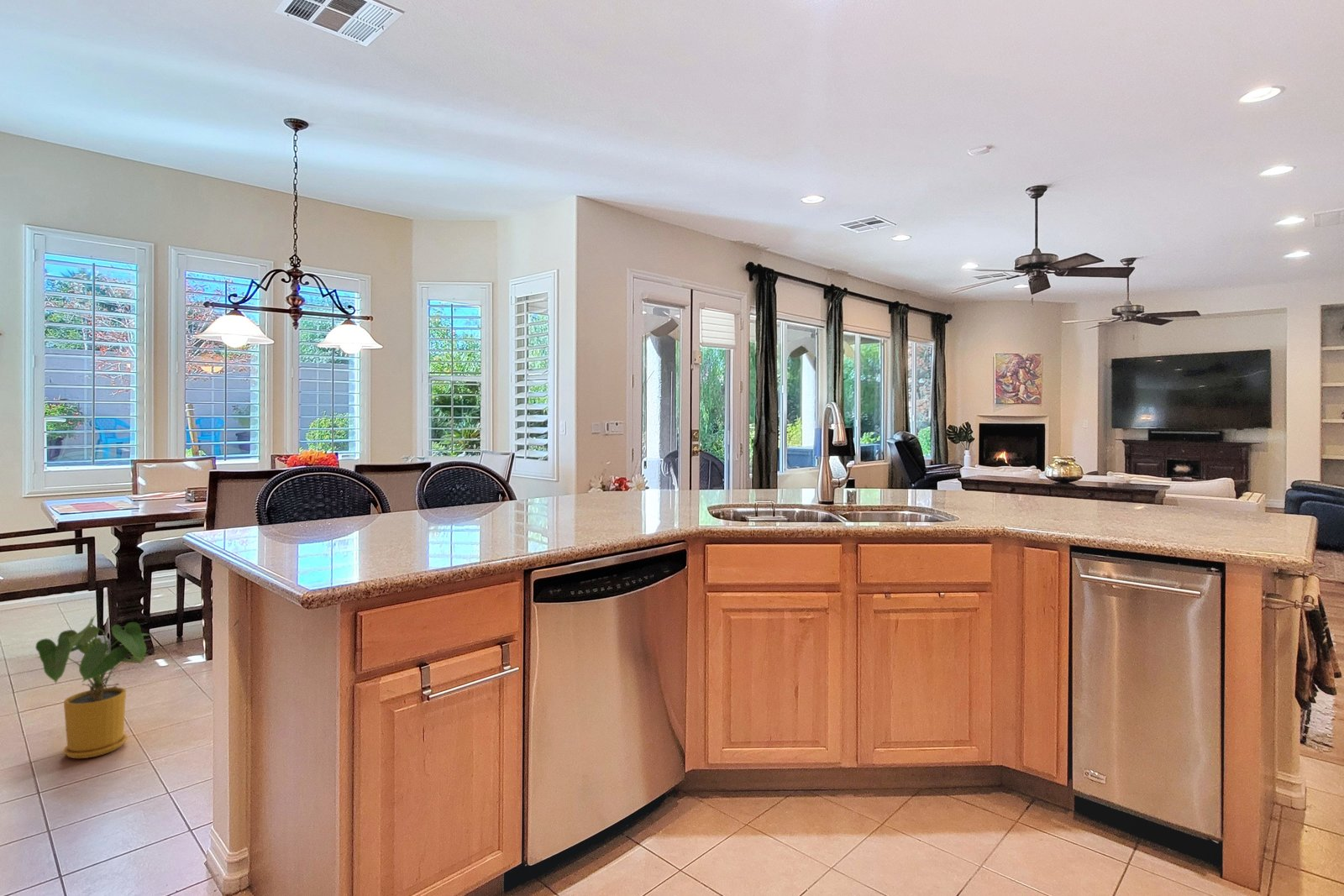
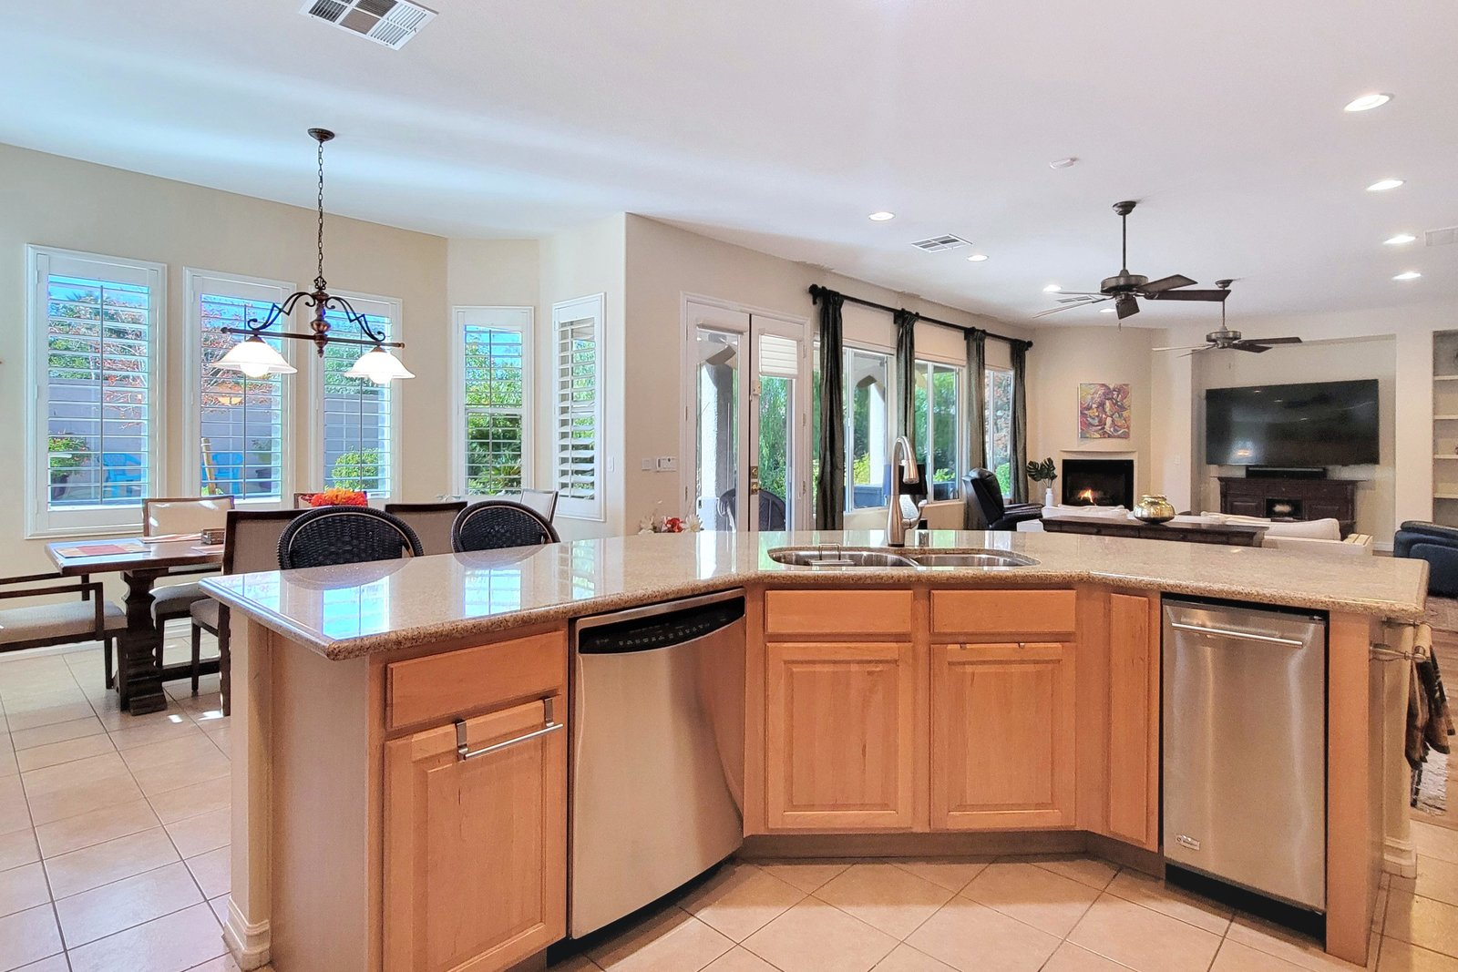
- house plant (101, 682)
